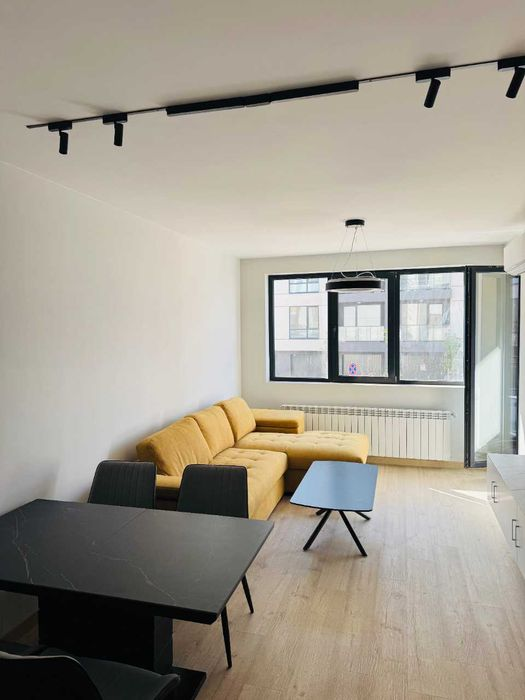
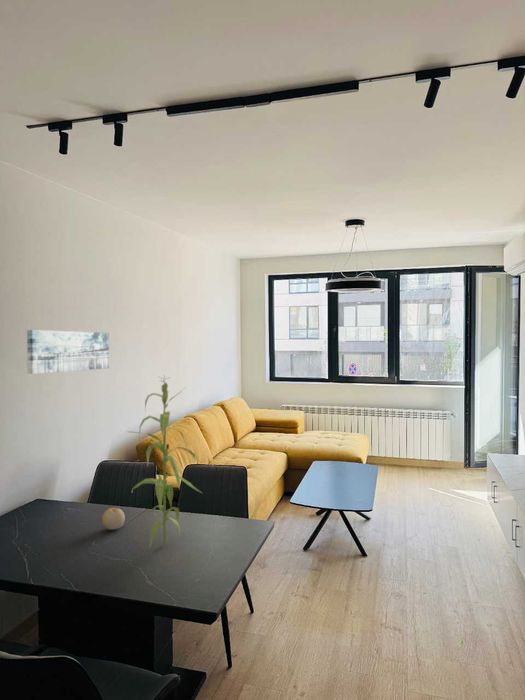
+ wall art (72, 351)
+ fruit (113, 518)
+ plant (163, 458)
